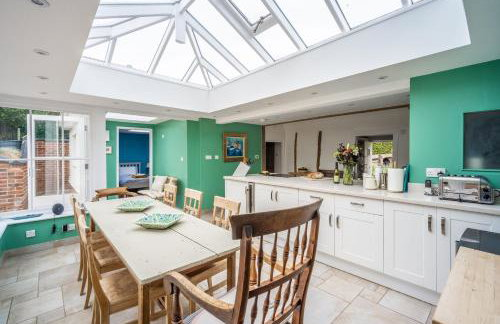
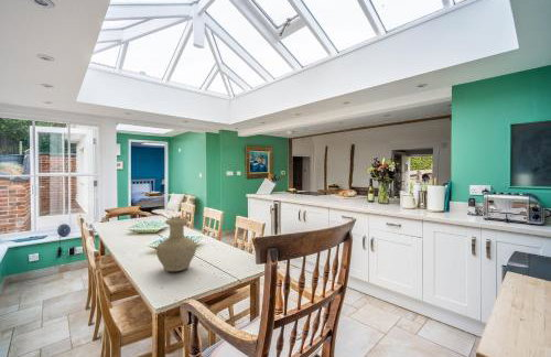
+ vase (176, 244)
